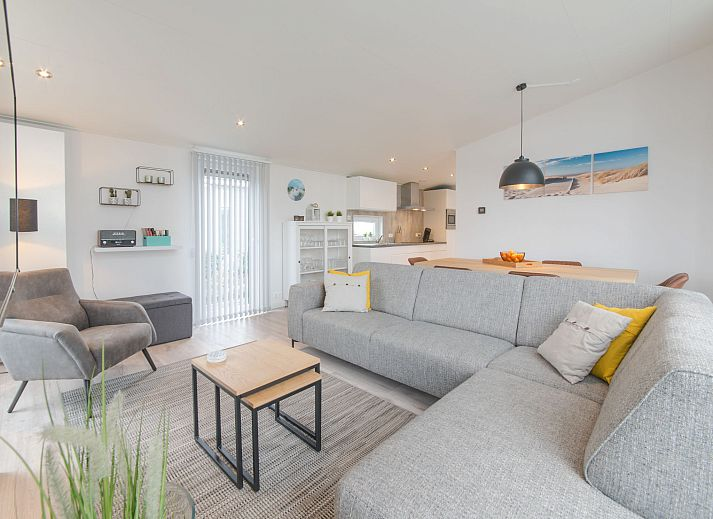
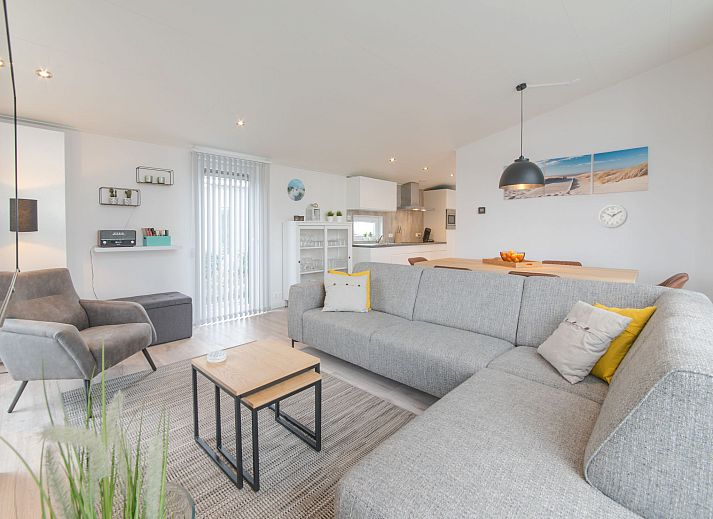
+ wall clock (612, 216)
